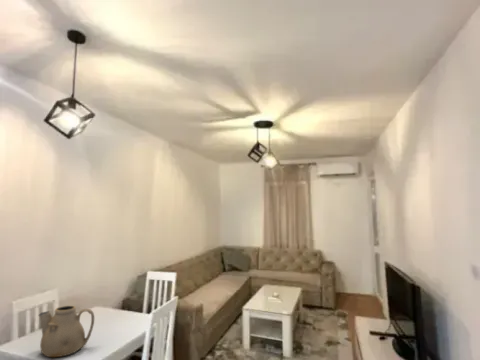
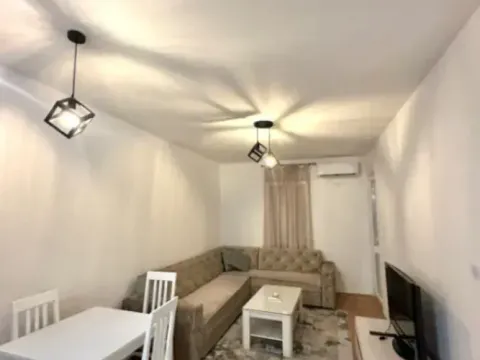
- teapot (65, 328)
